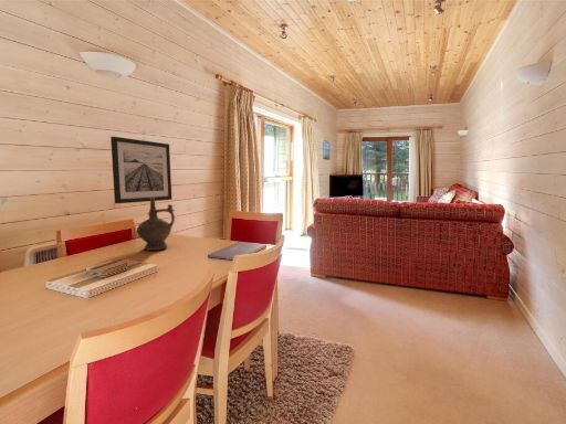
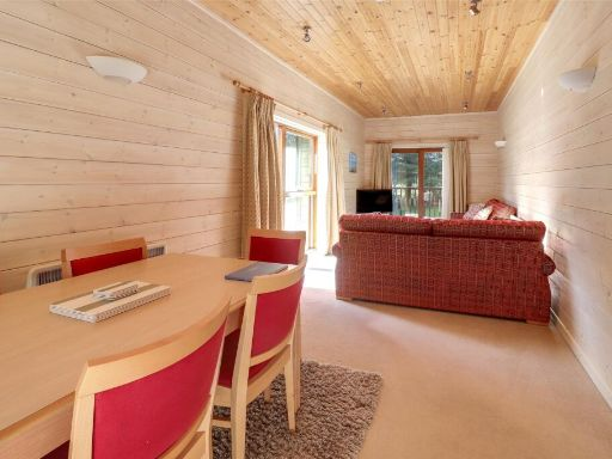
- wall art (144, 171)
- ceremonial vessel (156, 222)
